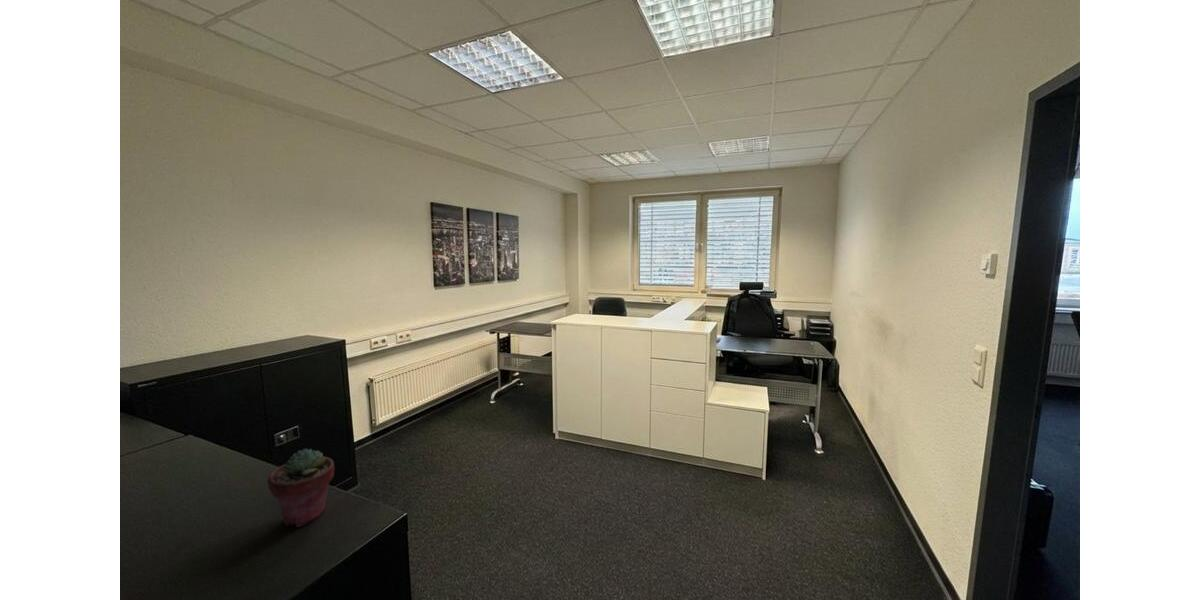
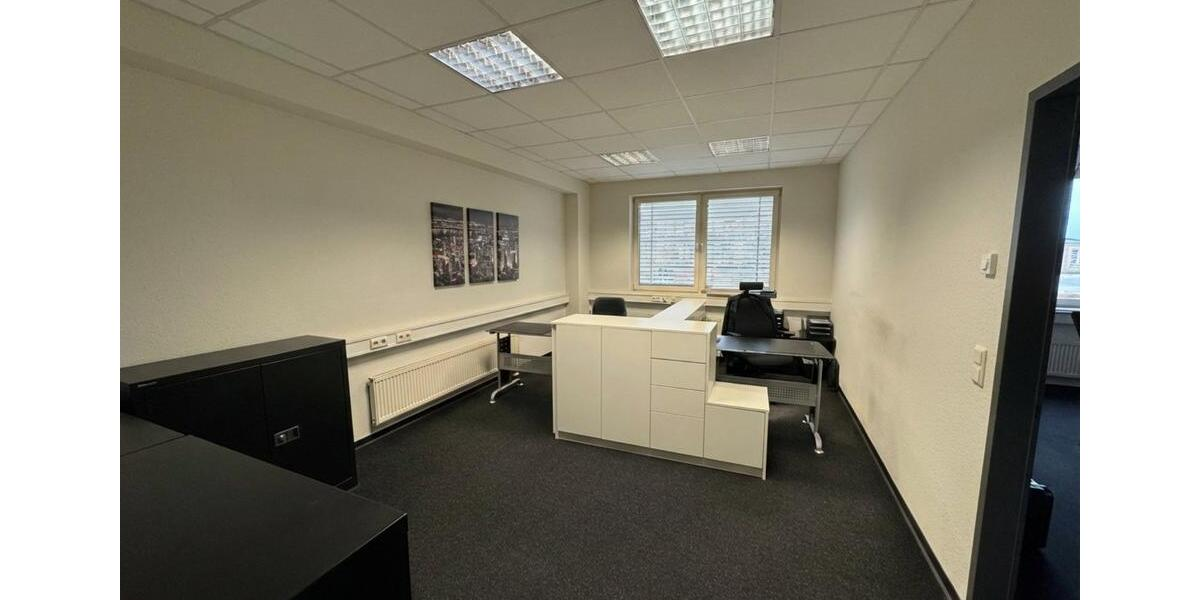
- potted succulent (303, 482)
